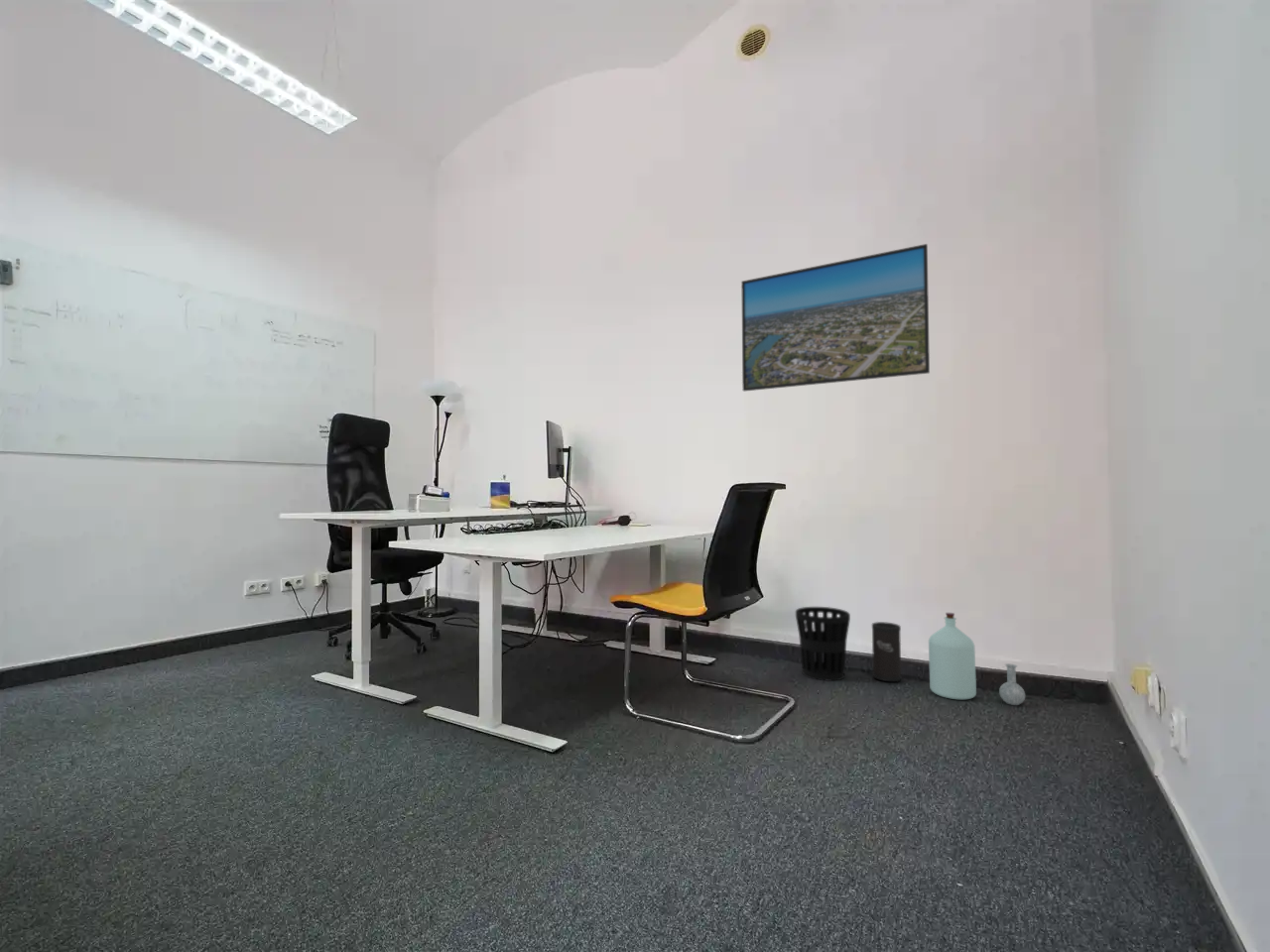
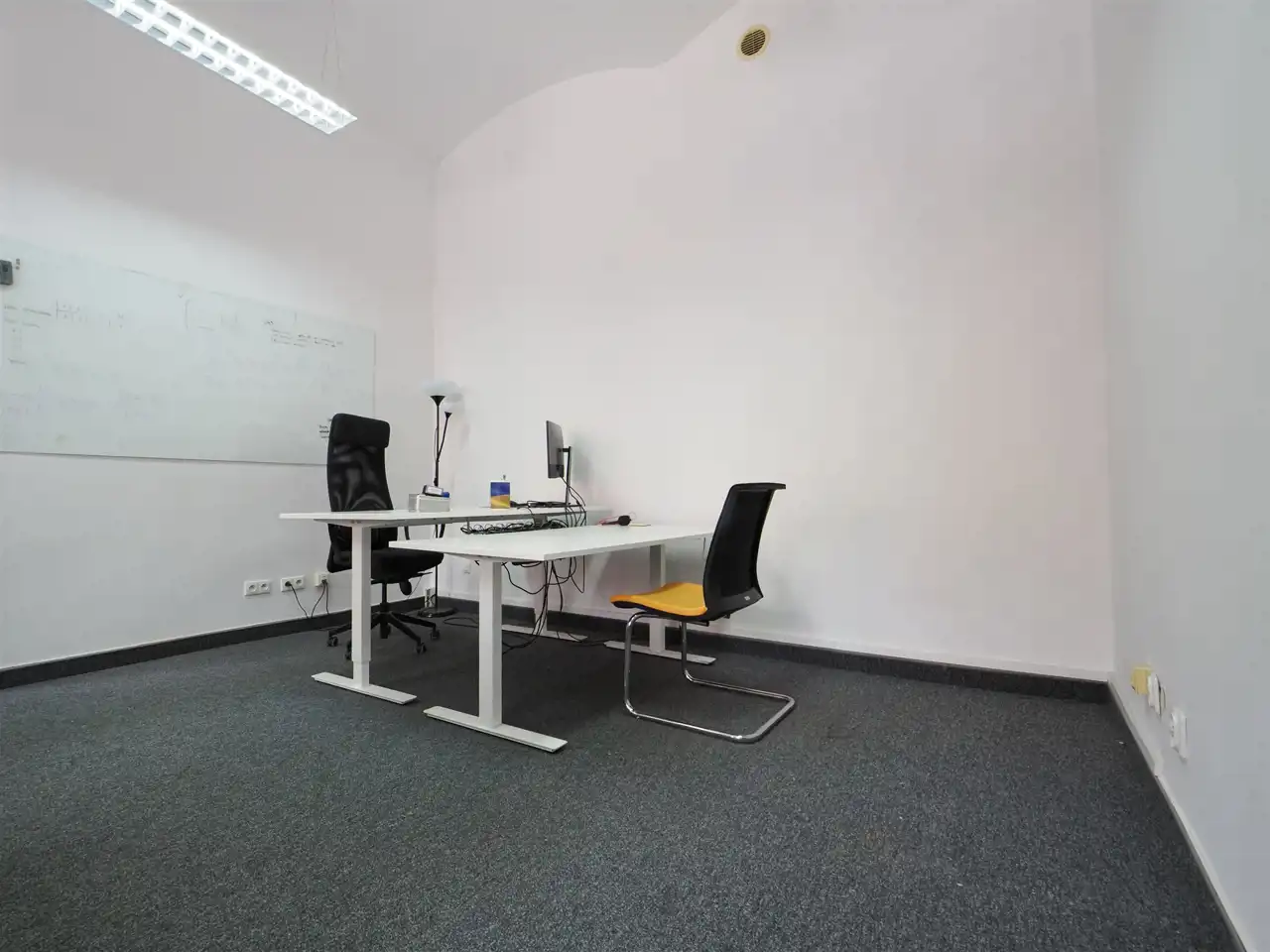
- bottle (974, 655)
- speaker (886, 652)
- wastebasket (823, 643)
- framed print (827, 323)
